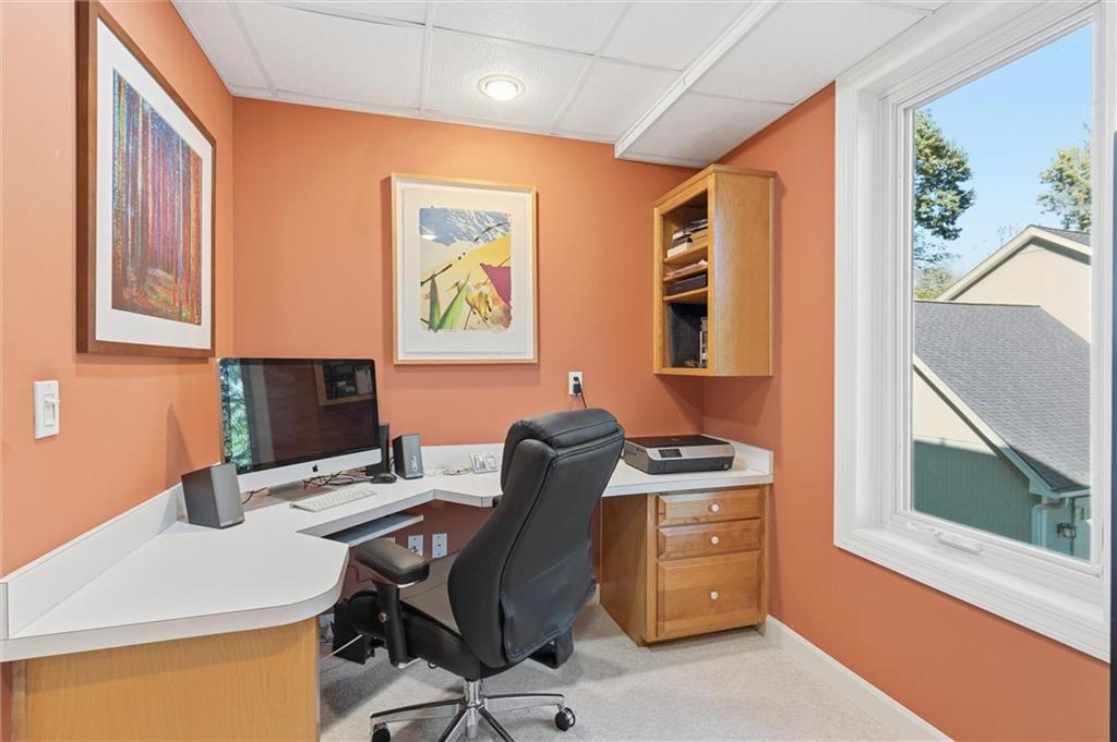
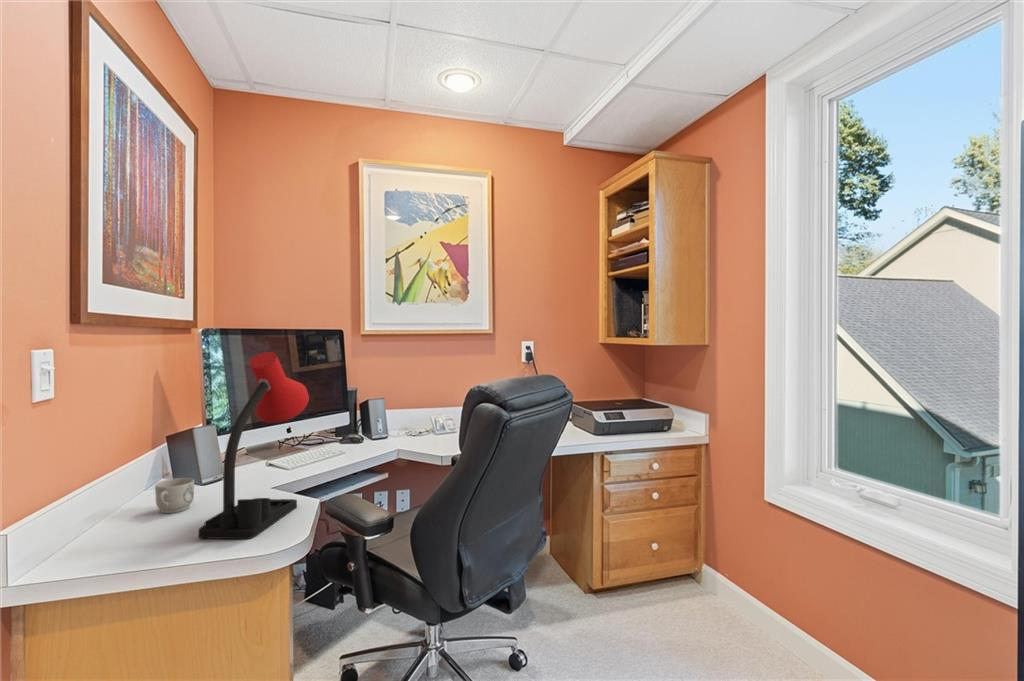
+ desk lamp (264, 421)
+ mug (172, 497)
